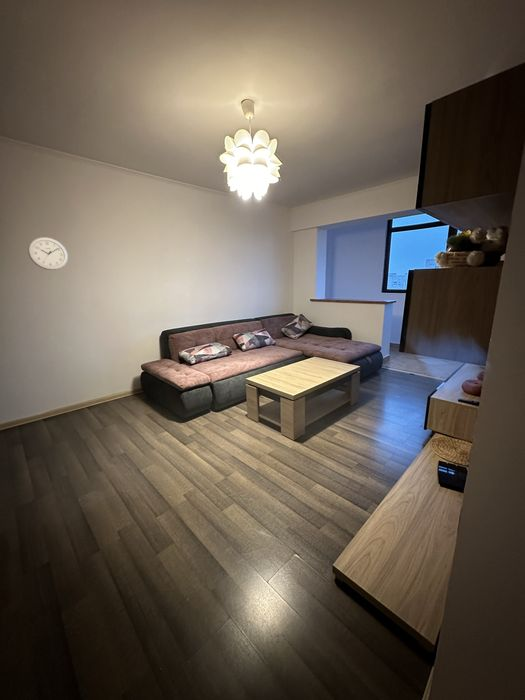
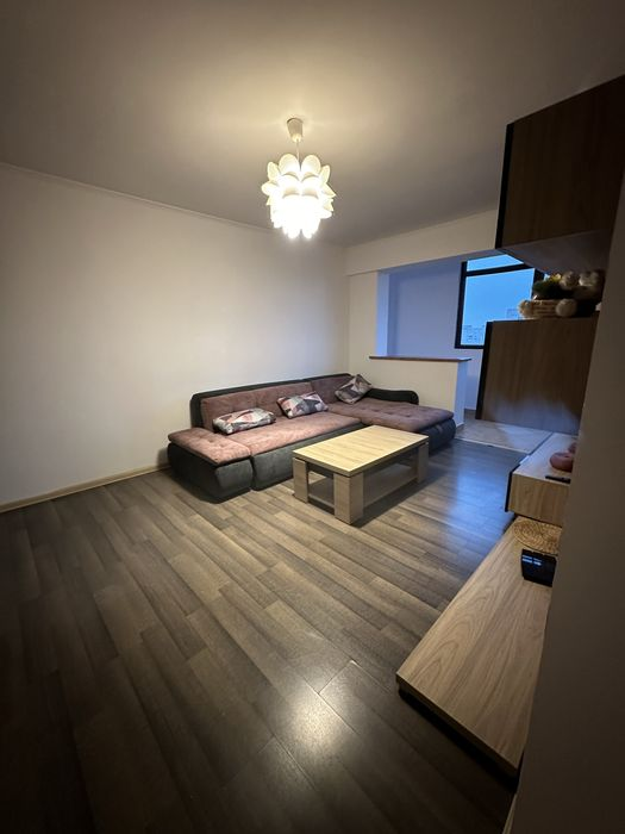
- wall clock (48, 253)
